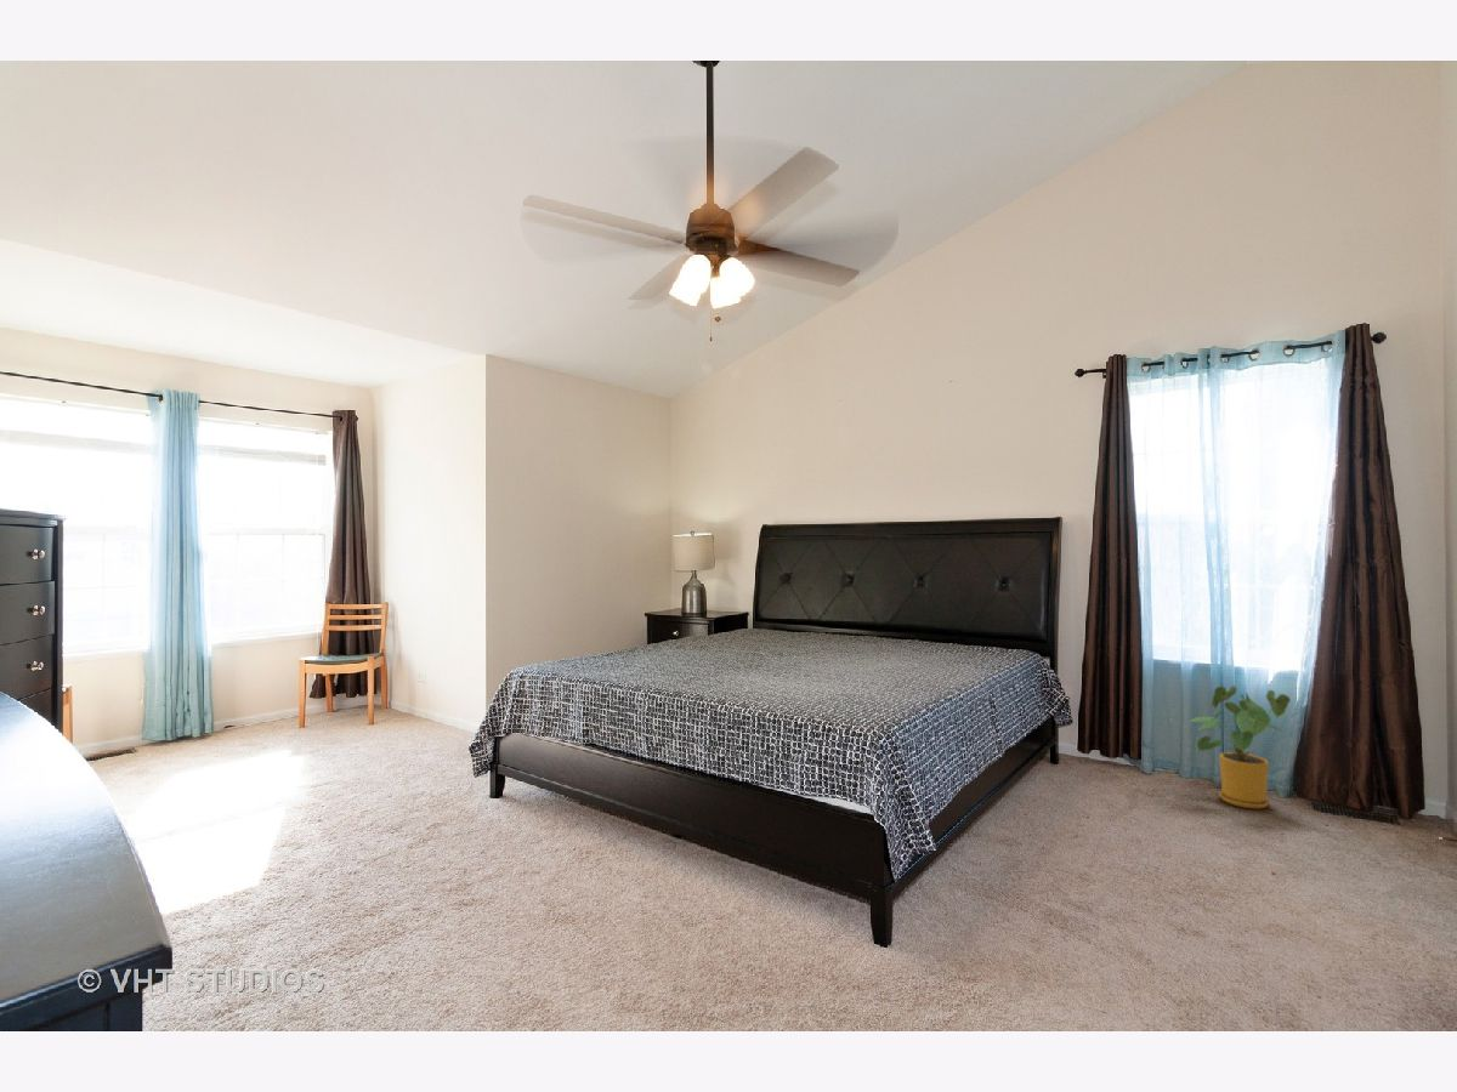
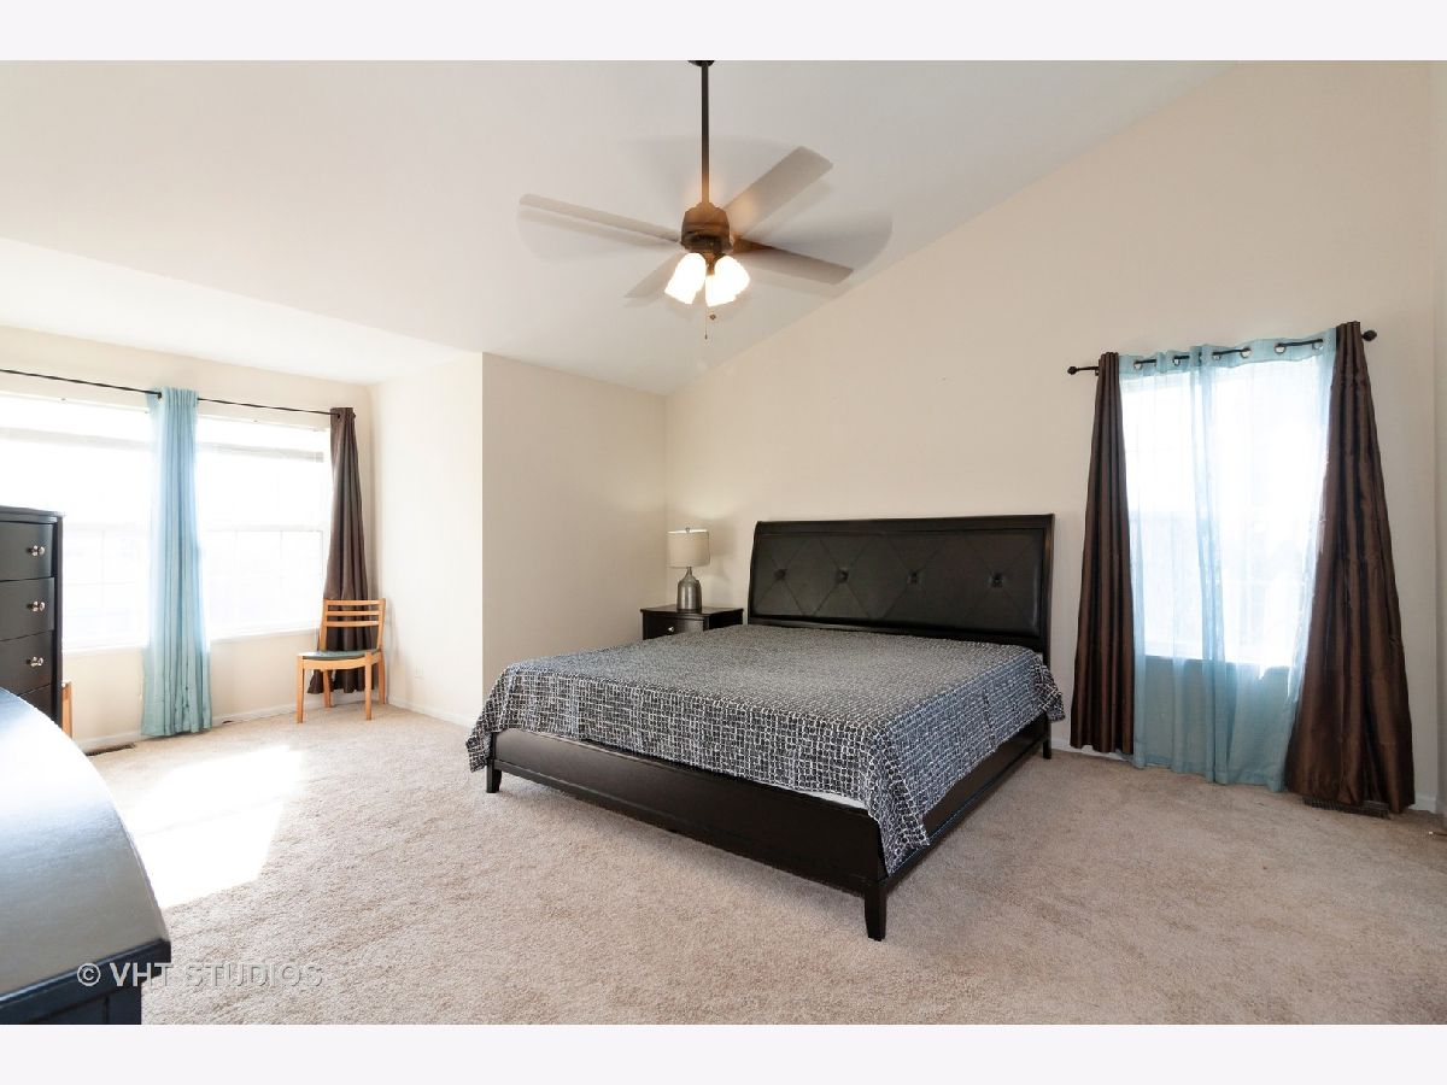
- house plant (1238, 745)
